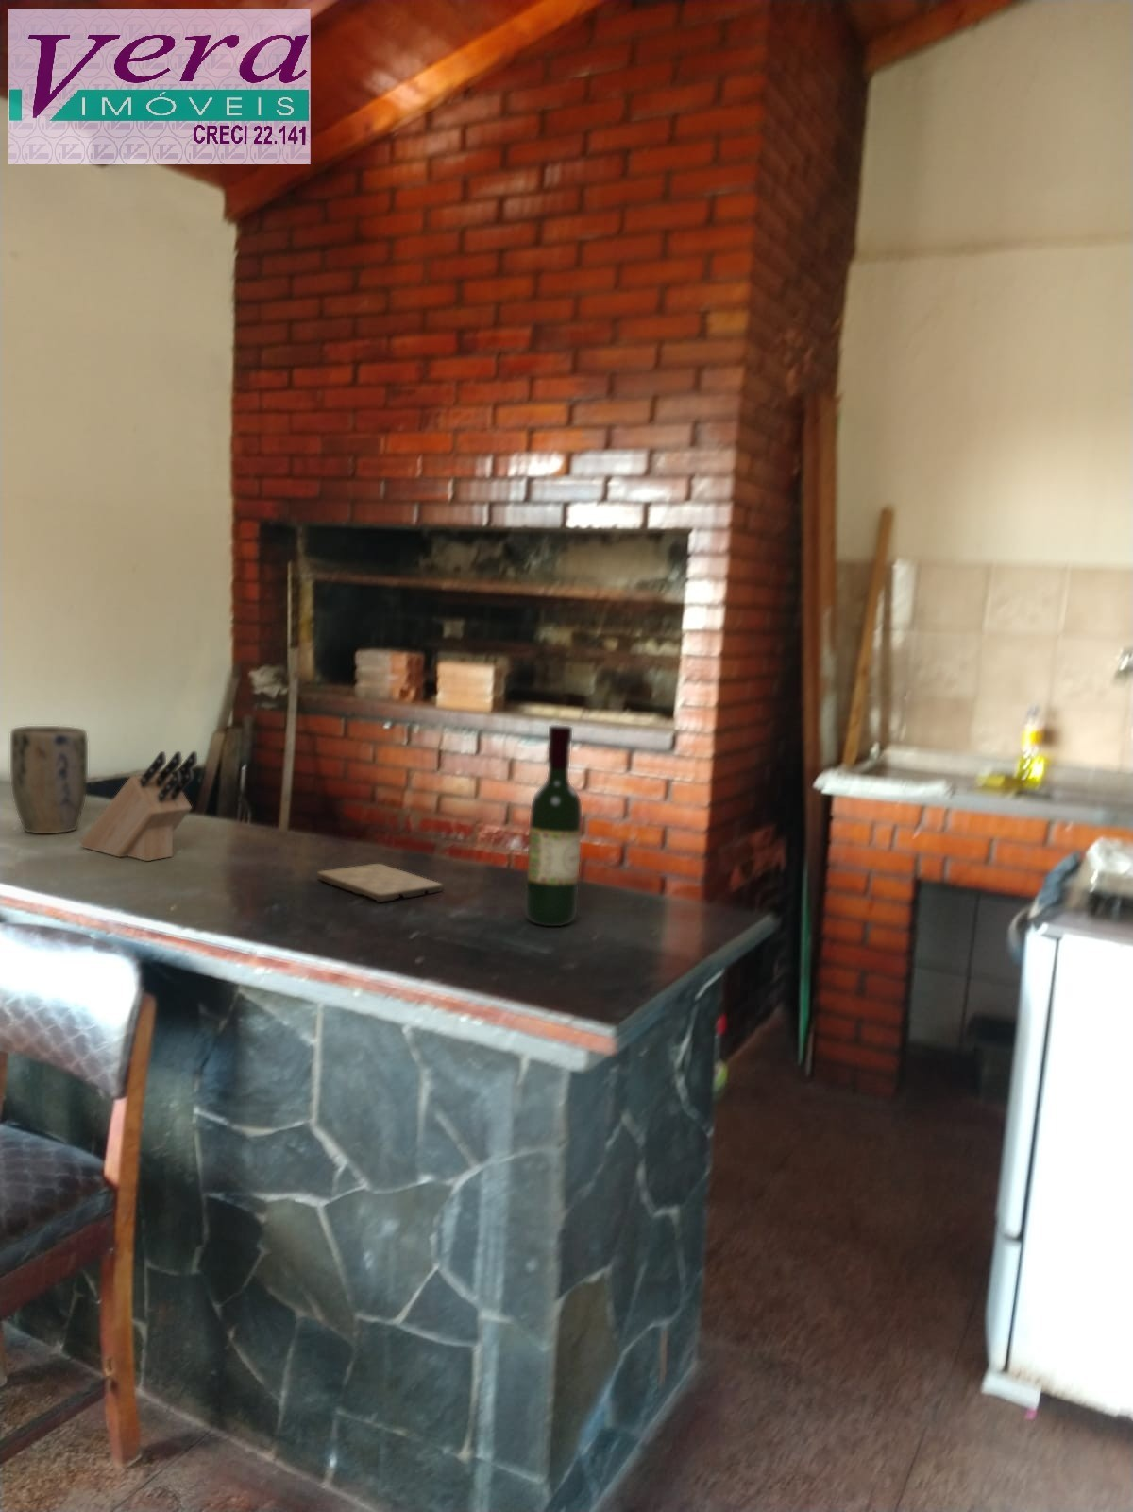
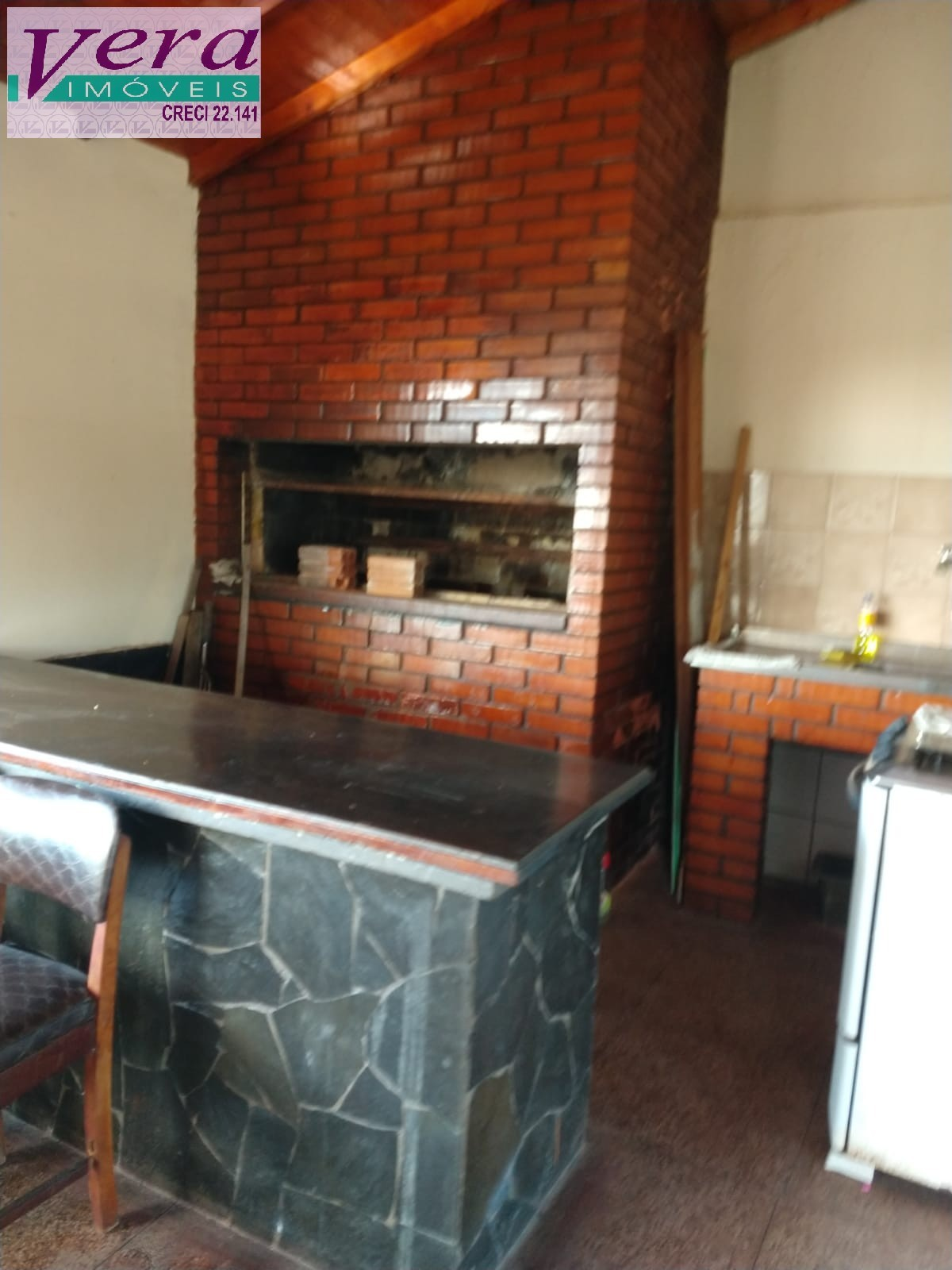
- plant pot (49, 779)
- cutting board (378, 881)
- knife block (140, 800)
- wine bottle (555, 824)
